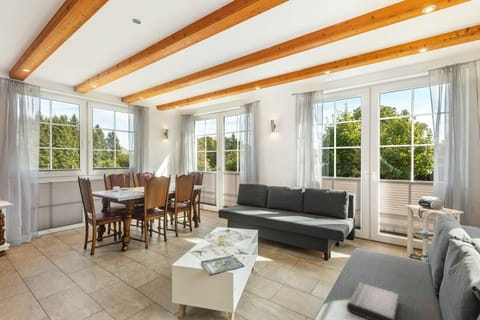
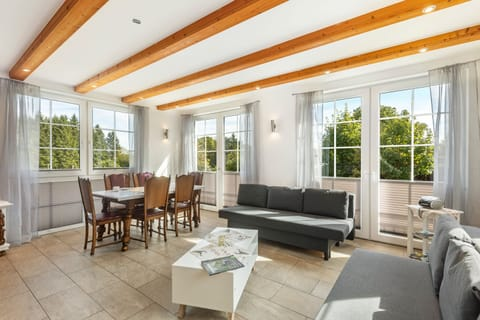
- book (373, 301)
